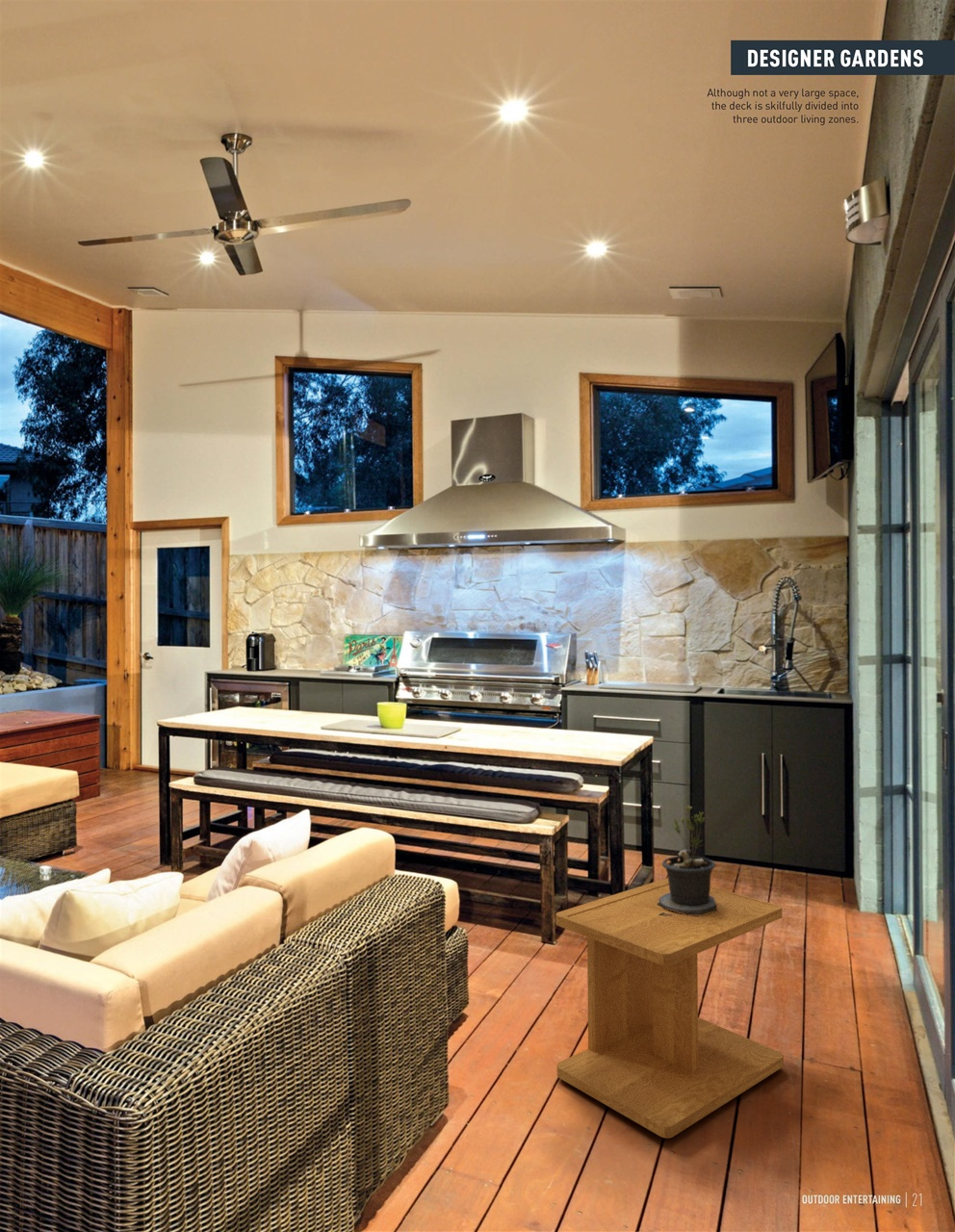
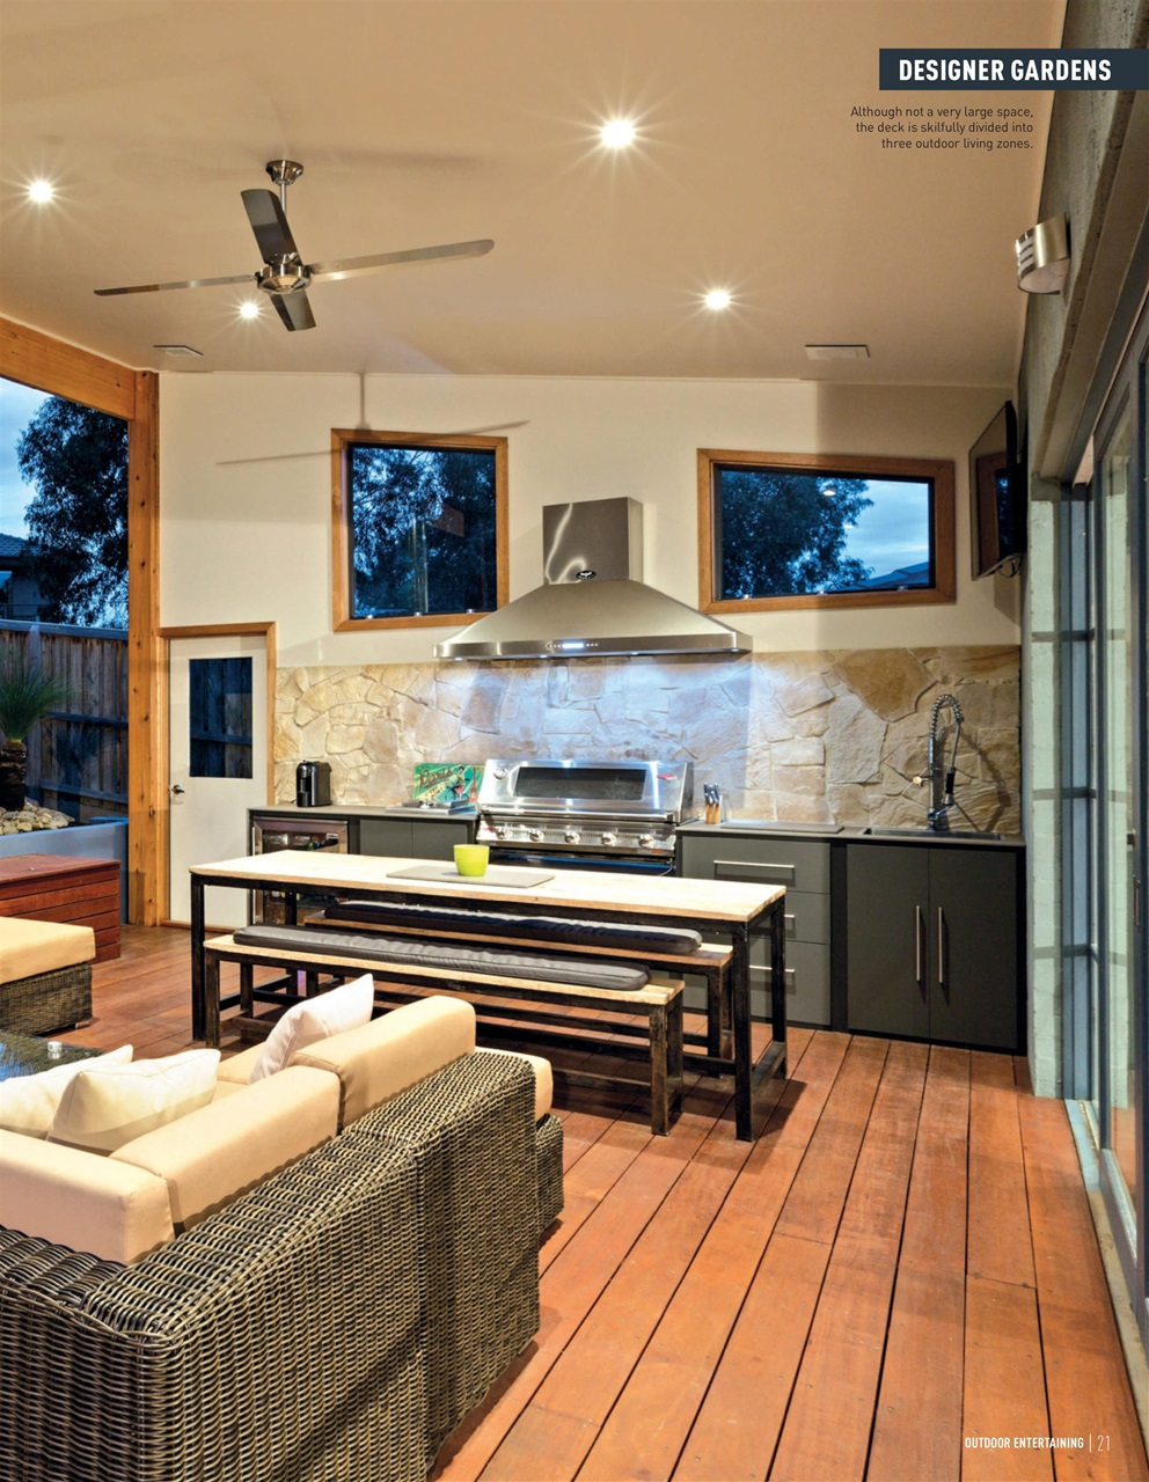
- side table (670, 992)
- potted plant (685, 852)
